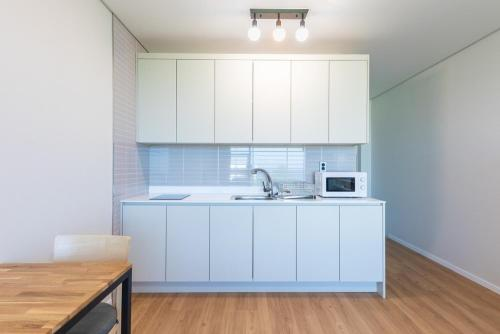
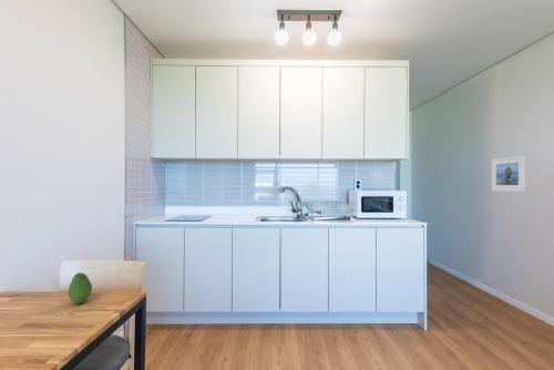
+ fruit (80, 287)
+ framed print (506, 174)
